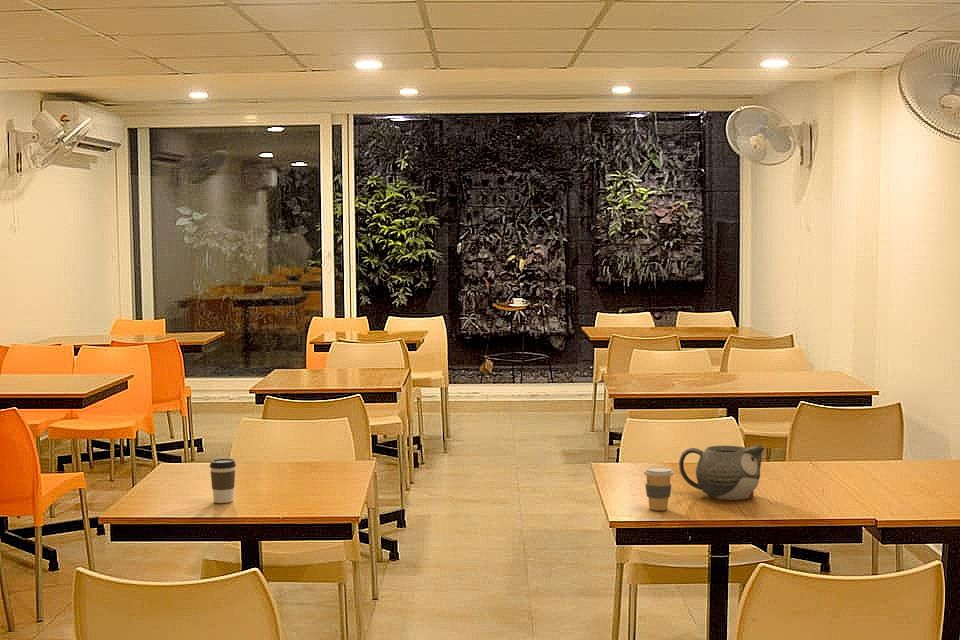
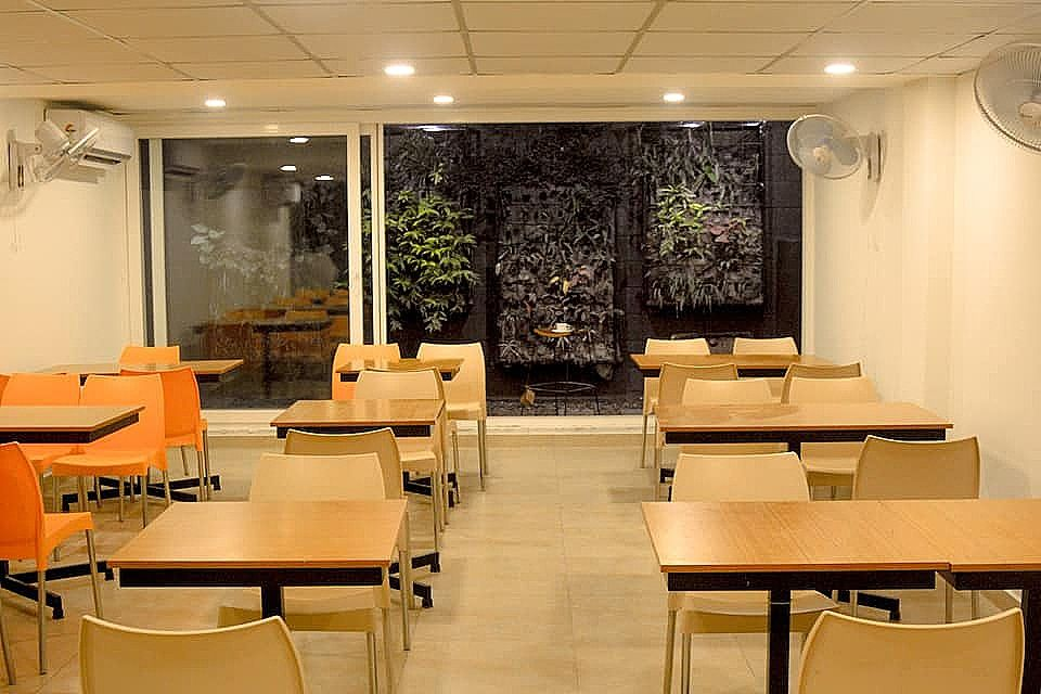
- coffee cup (223, 480)
- coffee cup (658, 488)
- teapot (721, 469)
